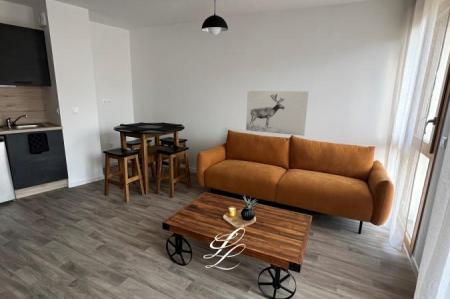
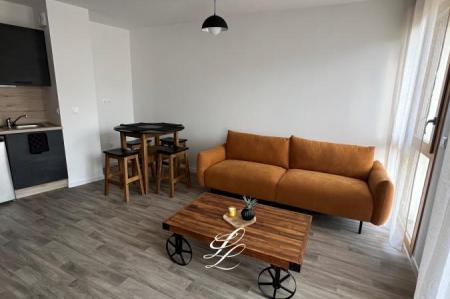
- wall art (274, 112)
